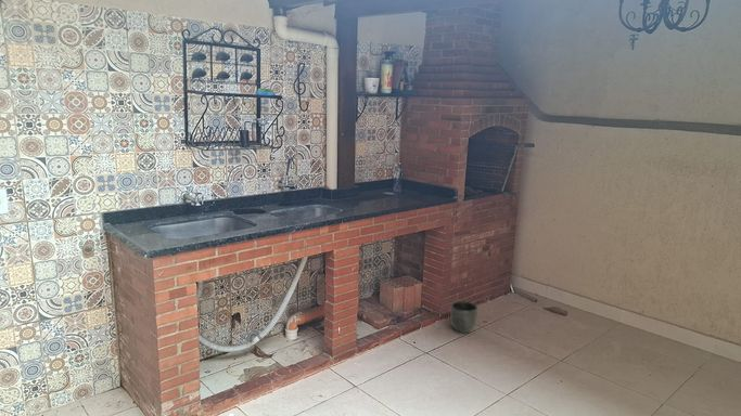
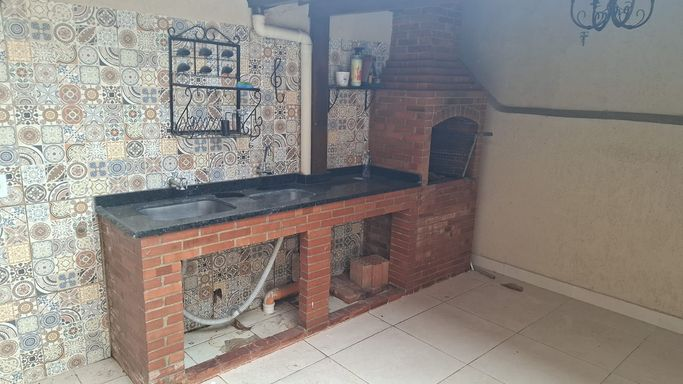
- planter (463, 317)
